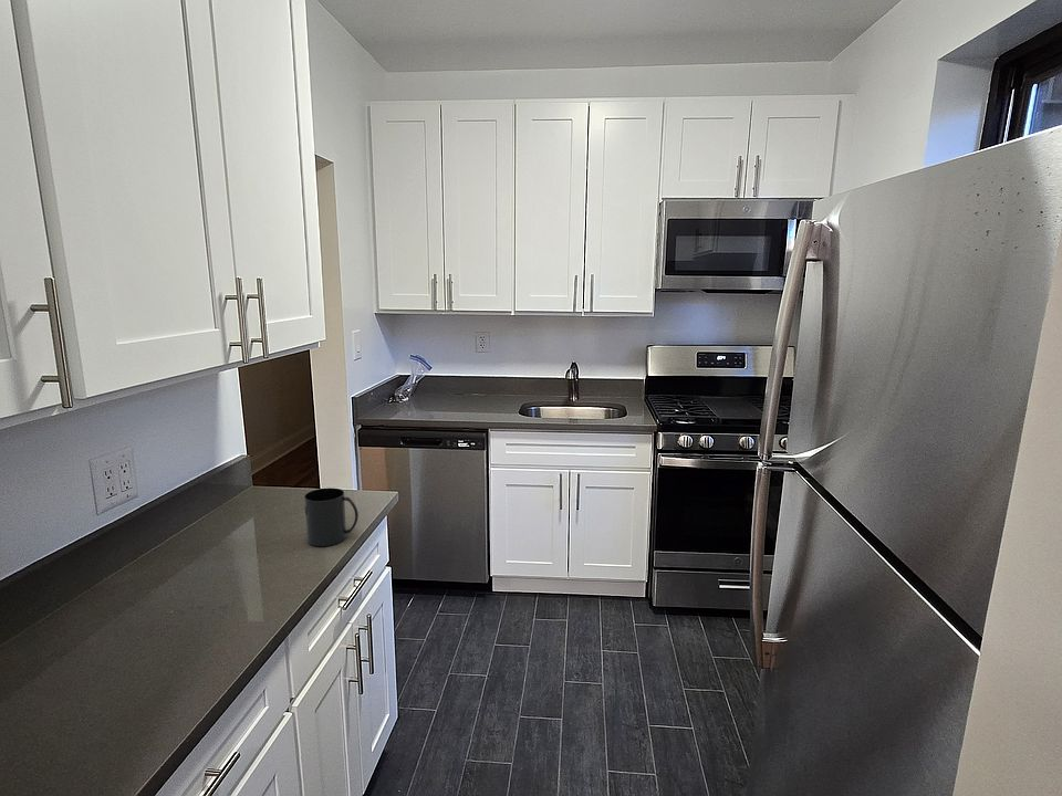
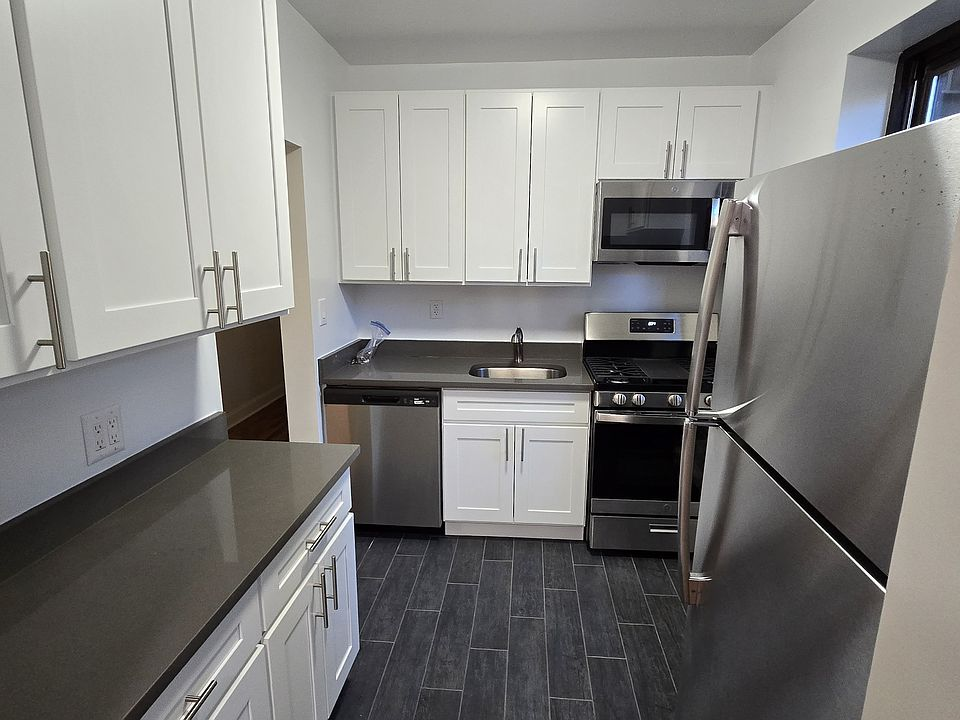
- mug (332, 515)
